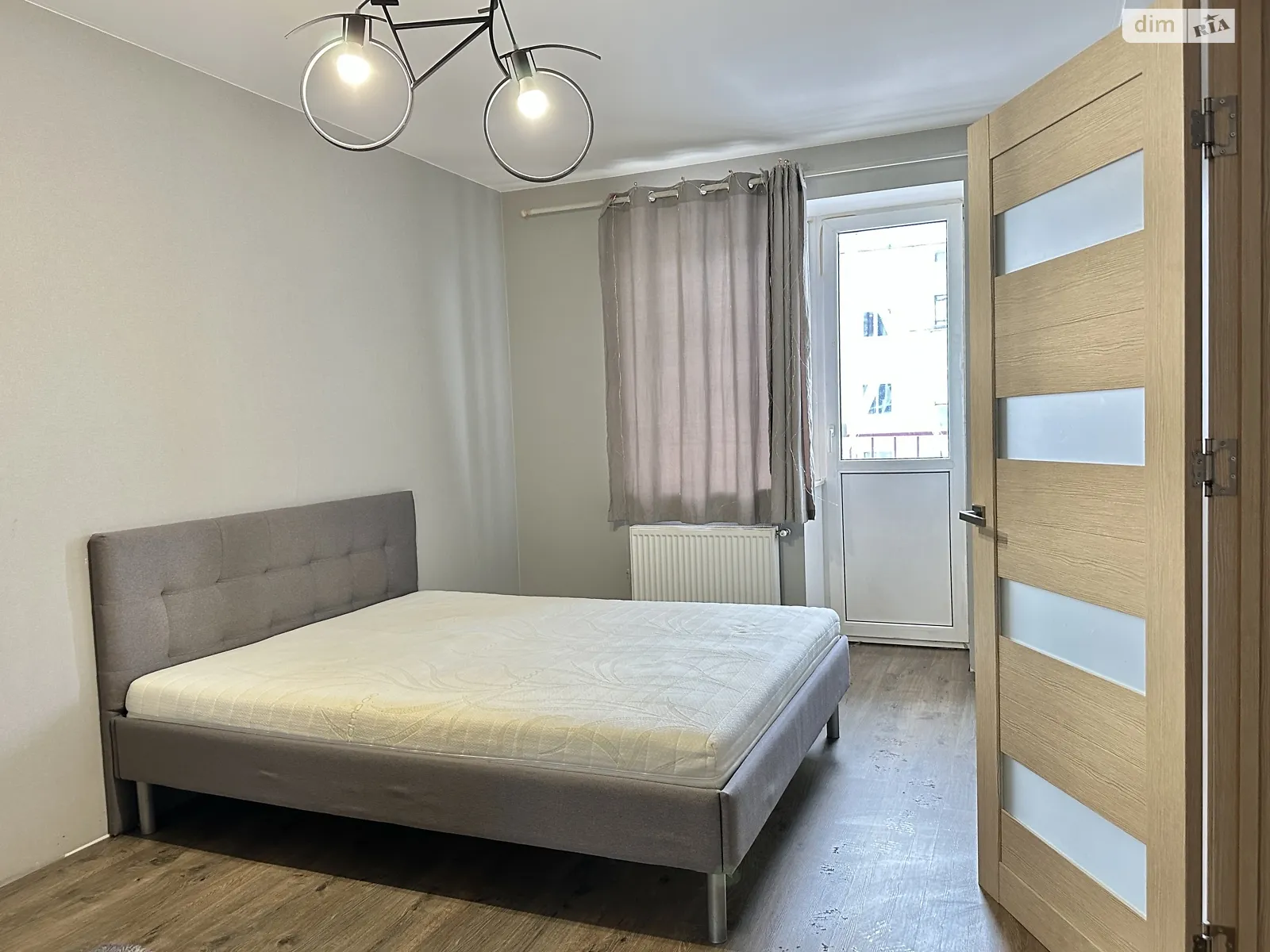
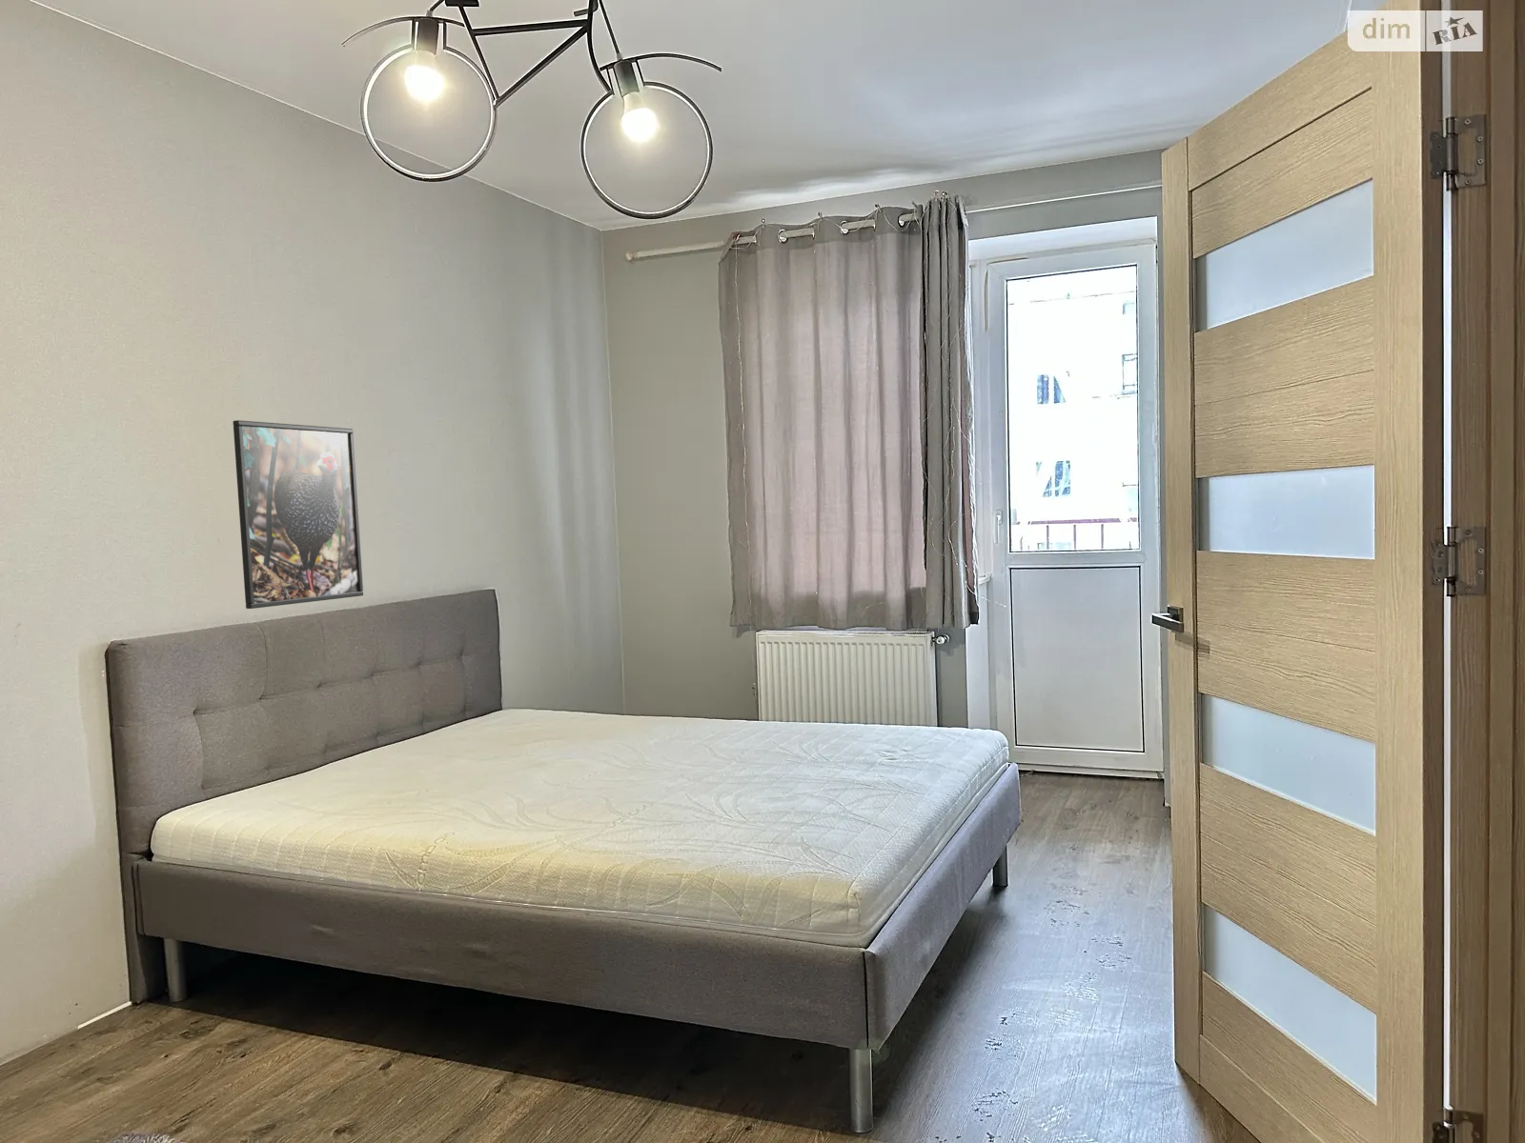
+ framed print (303, 514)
